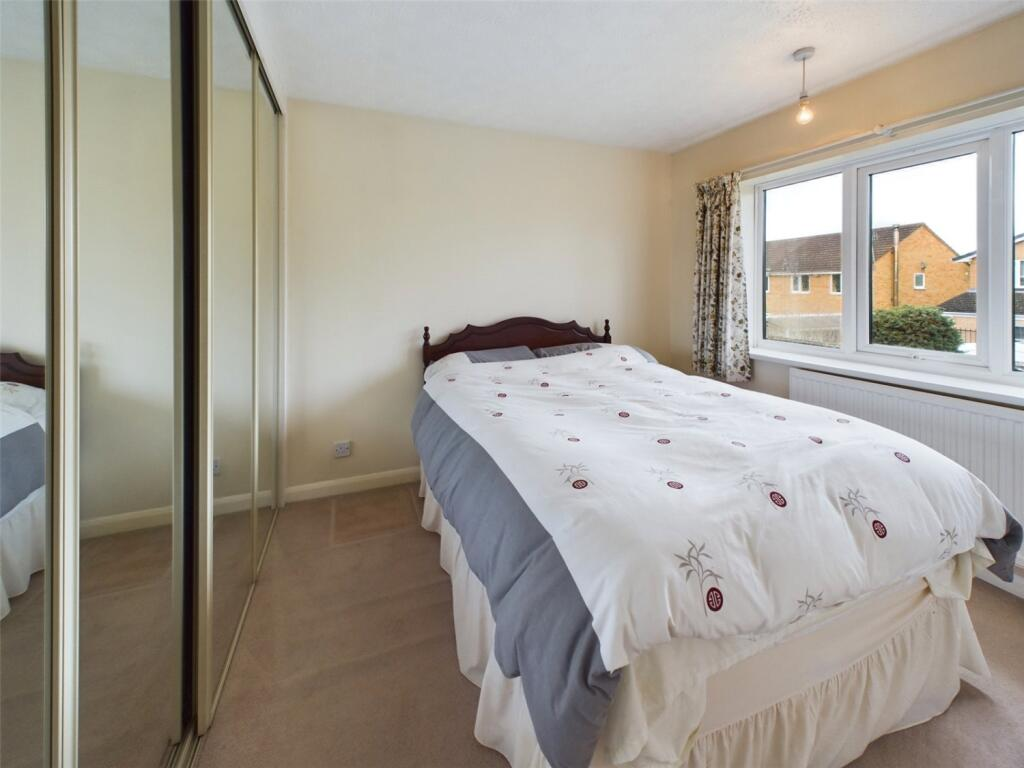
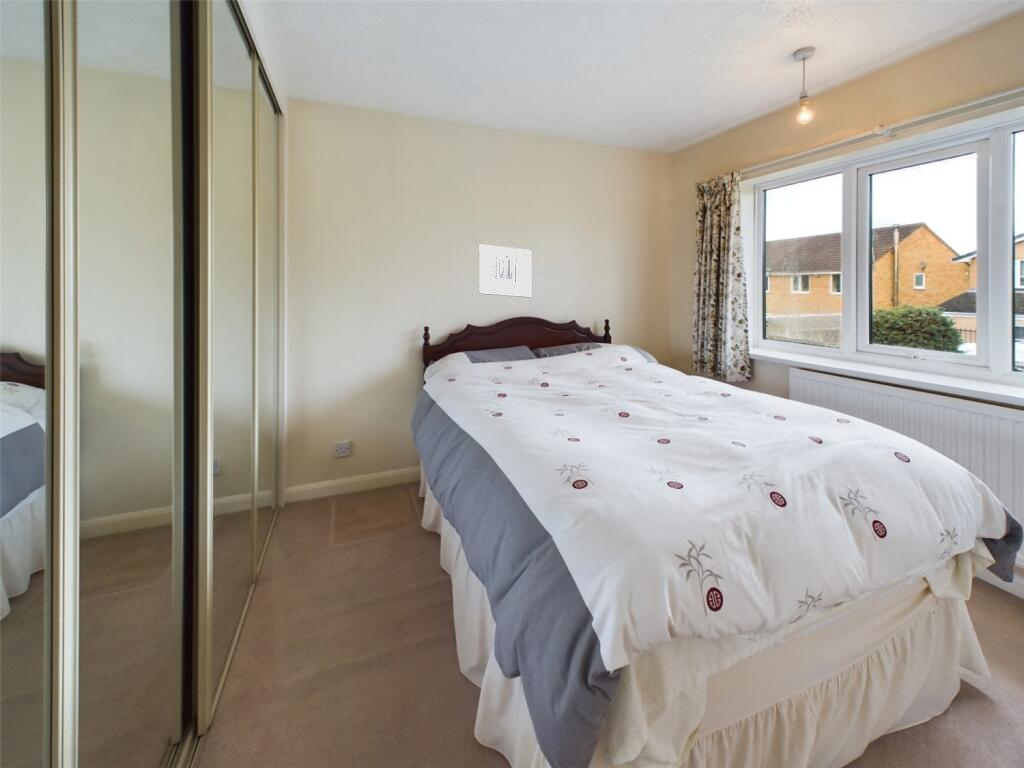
+ wall art (505, 271)
